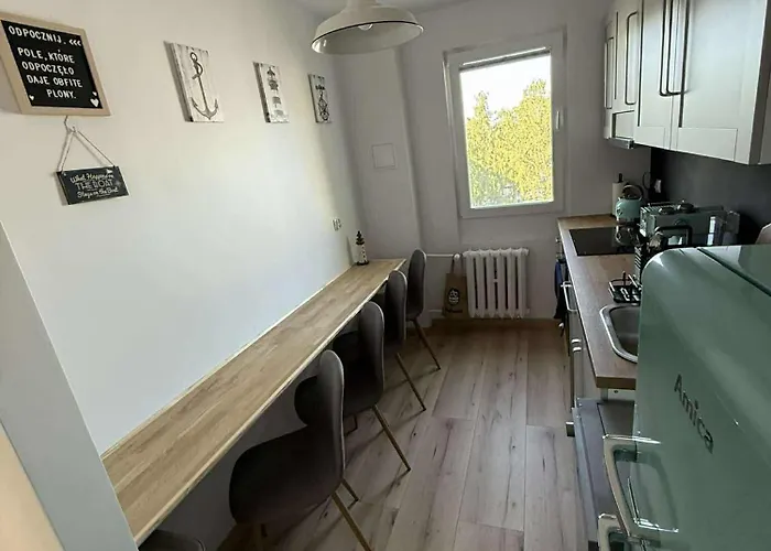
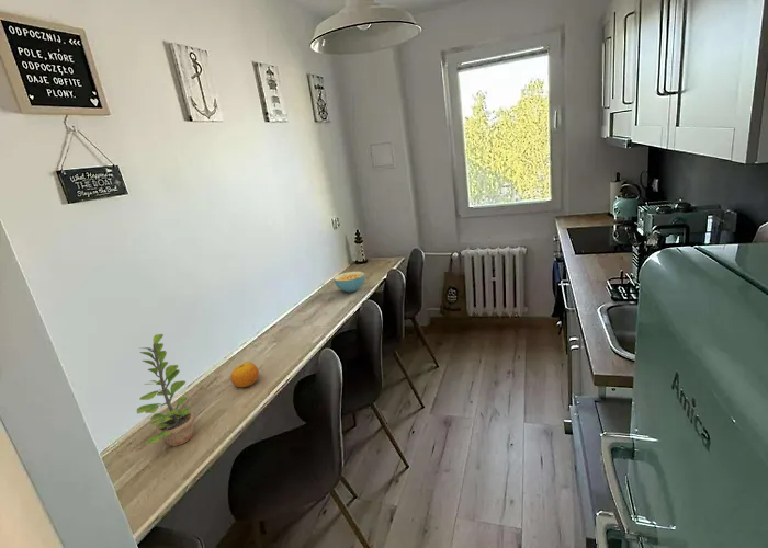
+ cereal bowl (350, 283)
+ plant (161, 393)
+ fruit (245, 374)
